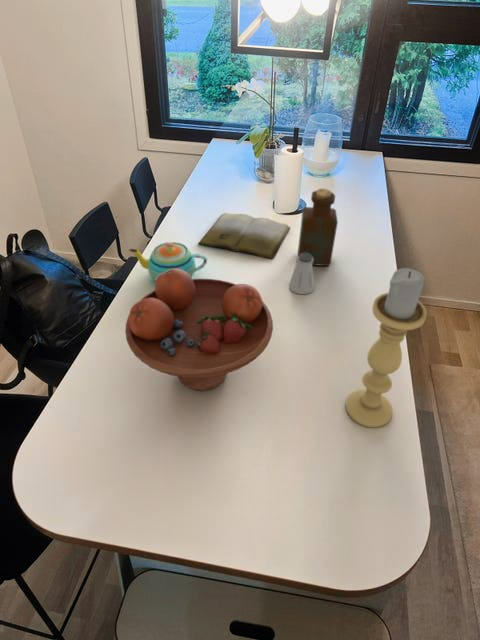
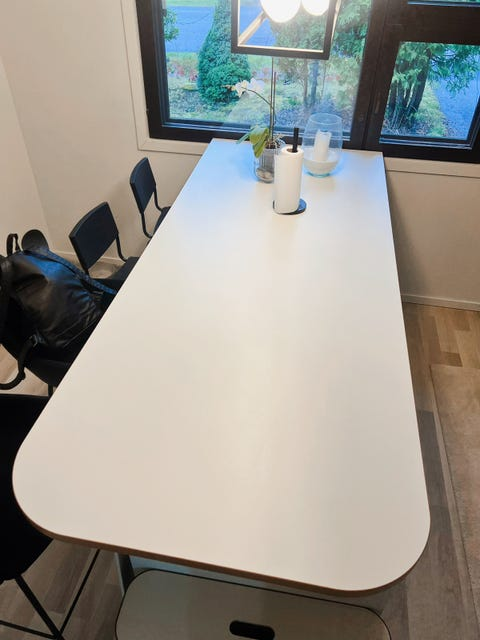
- teapot (168, 260)
- fruit bowl (200, 337)
- book (245, 232)
- saltshaker (303, 272)
- candle holder (387, 349)
- bottle (318, 227)
